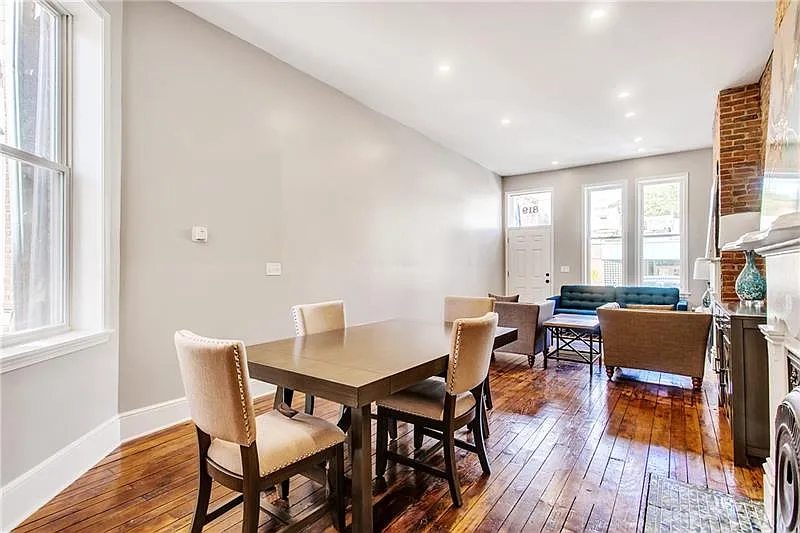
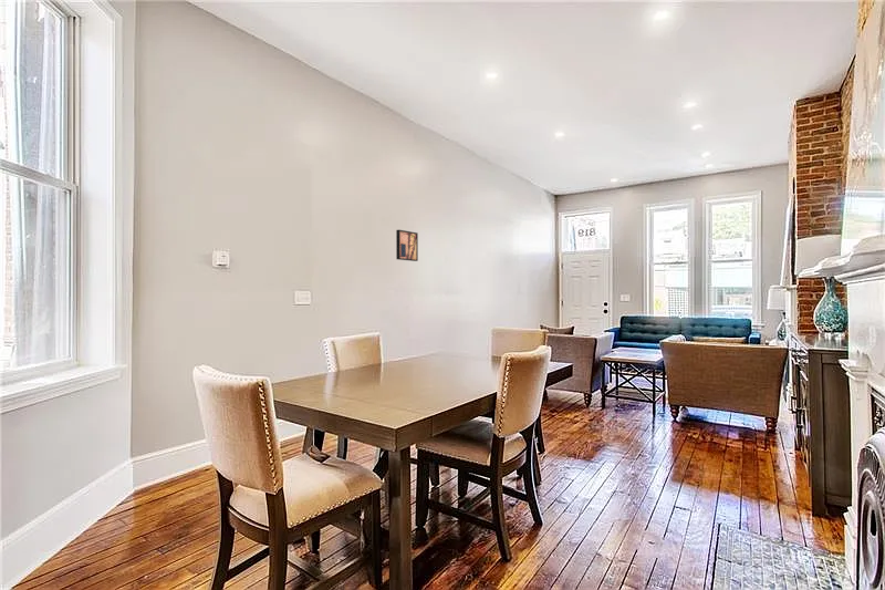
+ wall art (407, 246)
